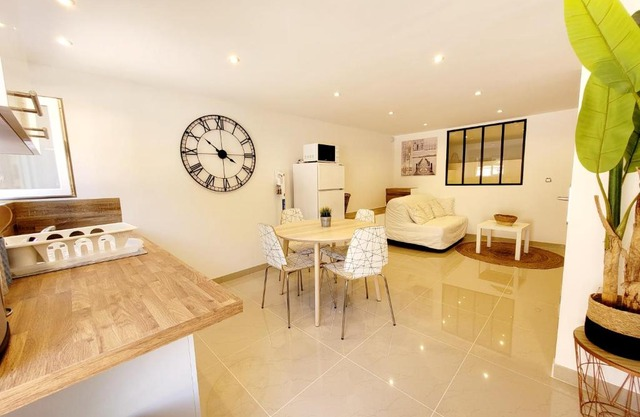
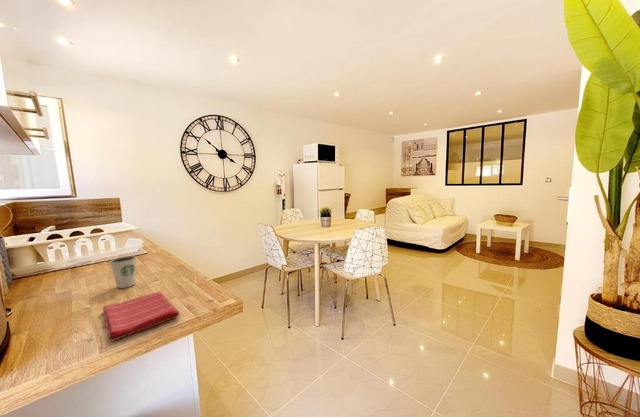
+ dixie cup (124, 272)
+ dish towel (139, 311)
